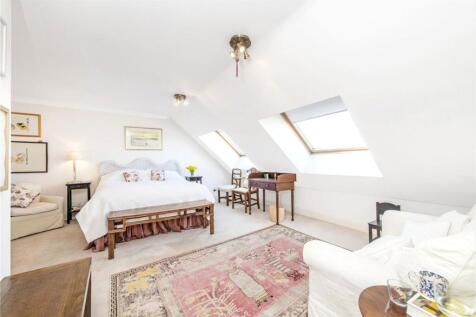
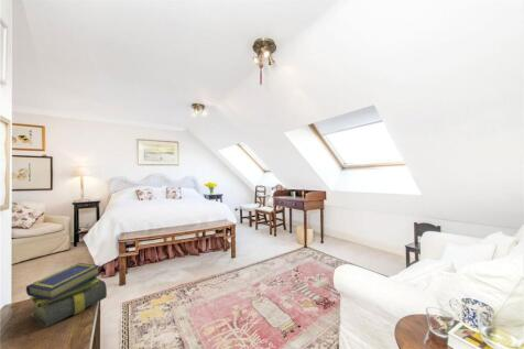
+ stack of books (68, 291)
